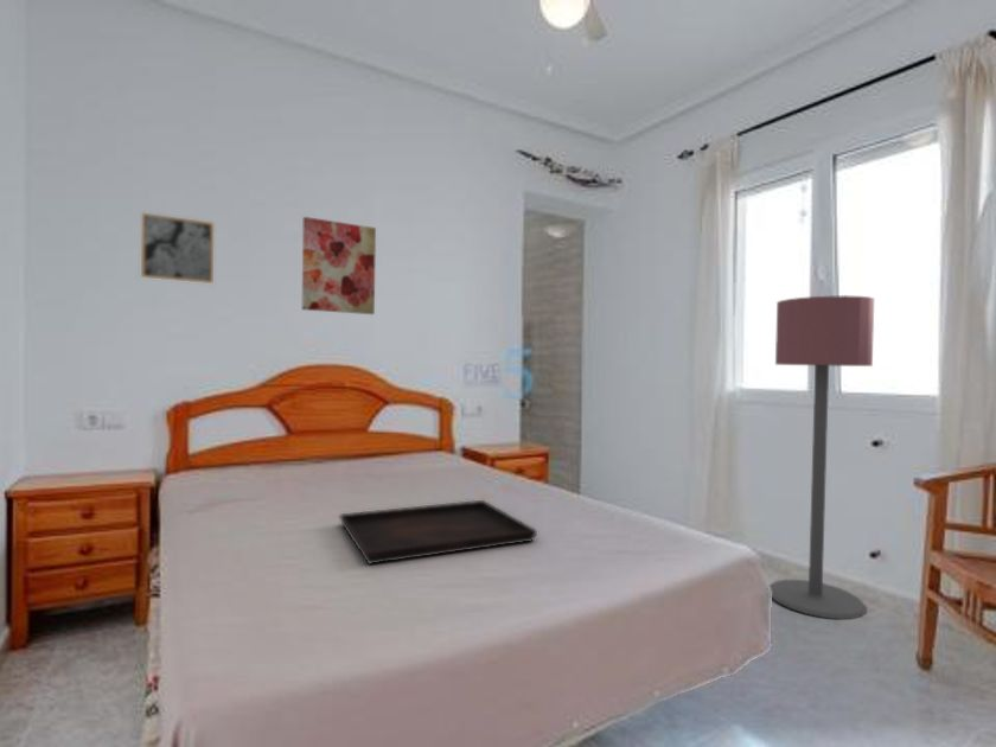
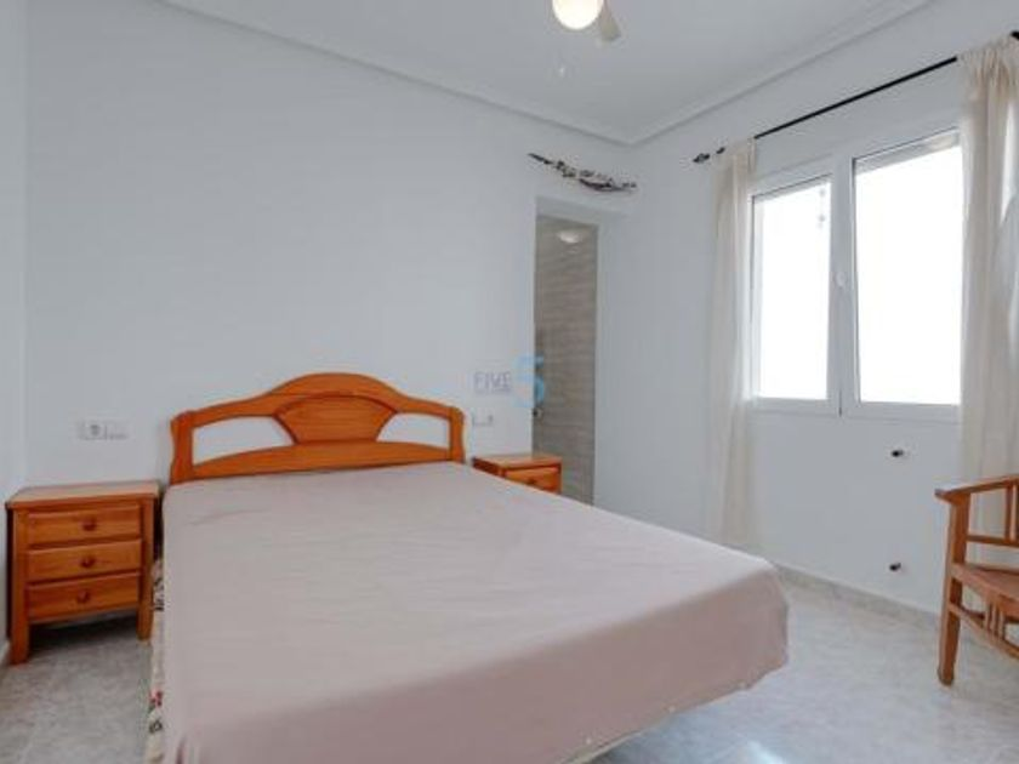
- floor lamp (819, 451)
- wall art (178, 249)
- serving tray (434, 526)
- wall art (339, 267)
